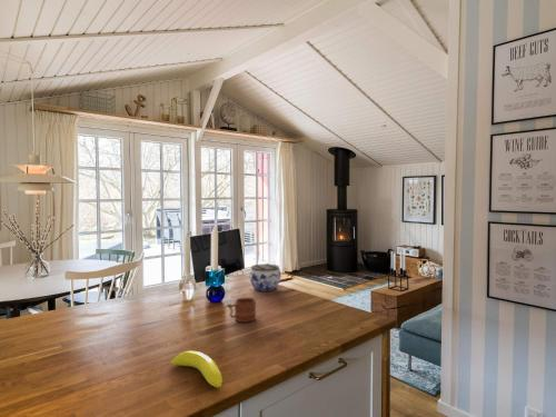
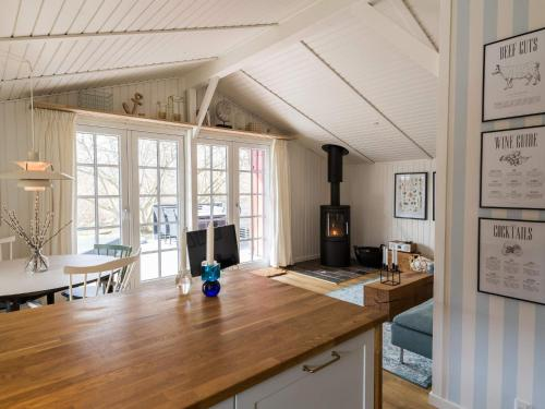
- mug (239, 309)
- jar (265, 277)
- banana (197, 367)
